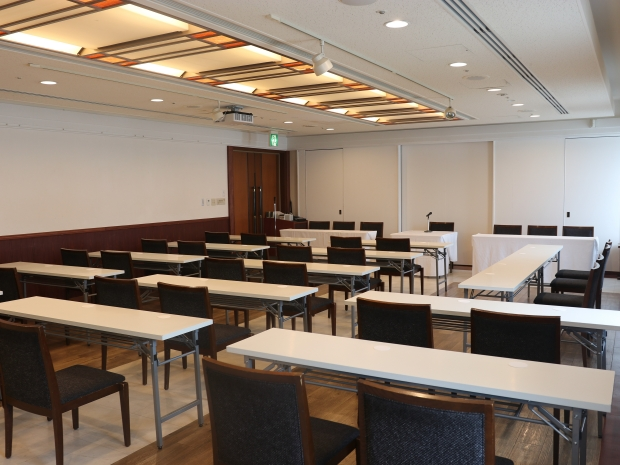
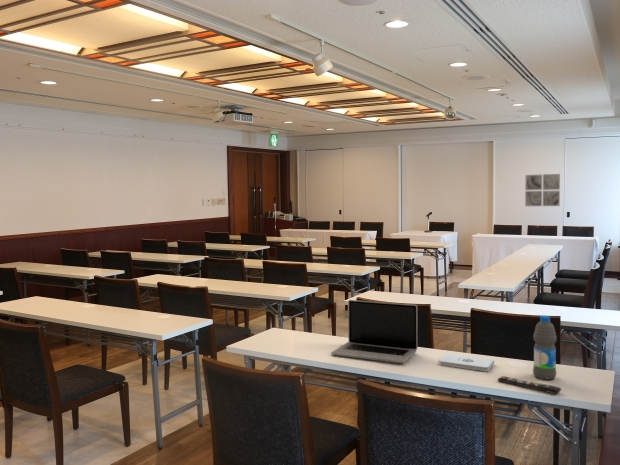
+ wall art (541, 189)
+ water bottle (544, 346)
+ remote control (528, 384)
+ laptop (374, 330)
+ notepad (466, 362)
